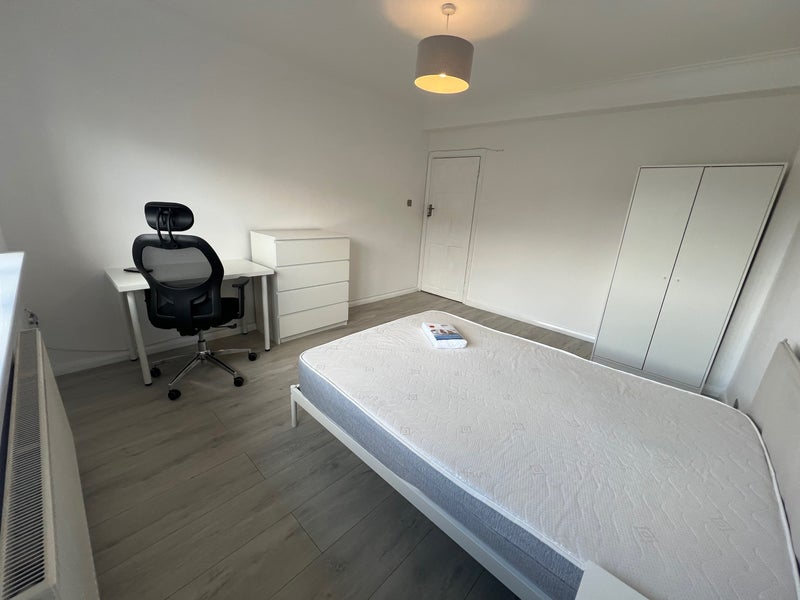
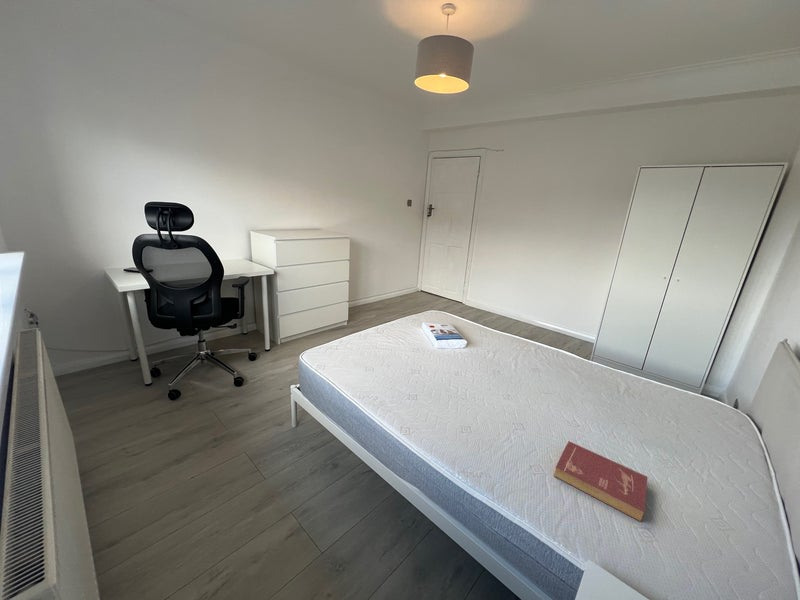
+ book (600, 476)
